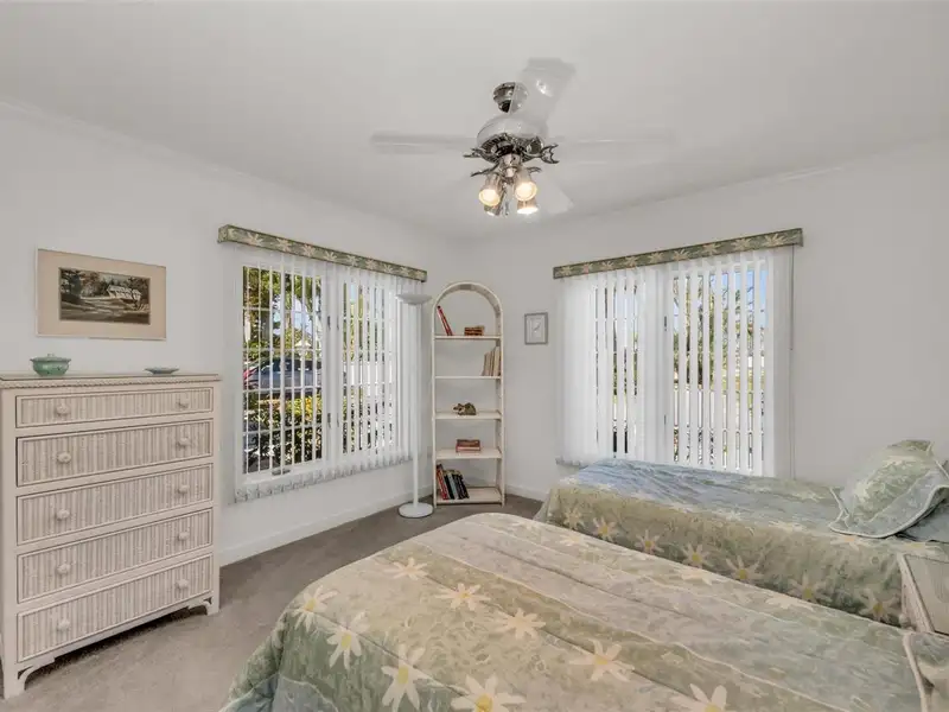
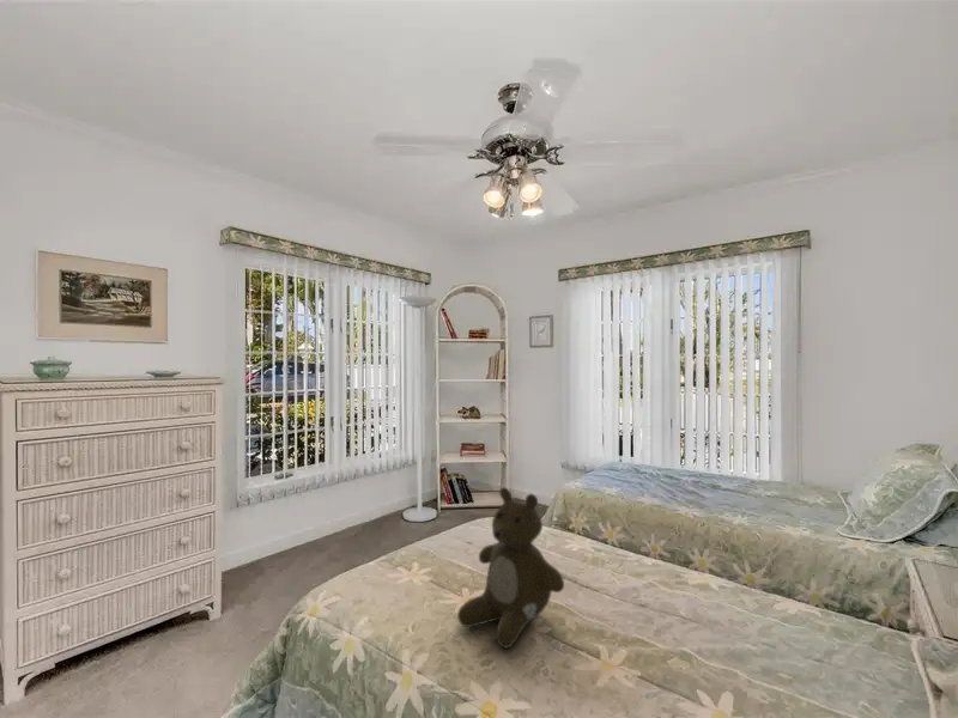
+ teddy bear (507, 558)
